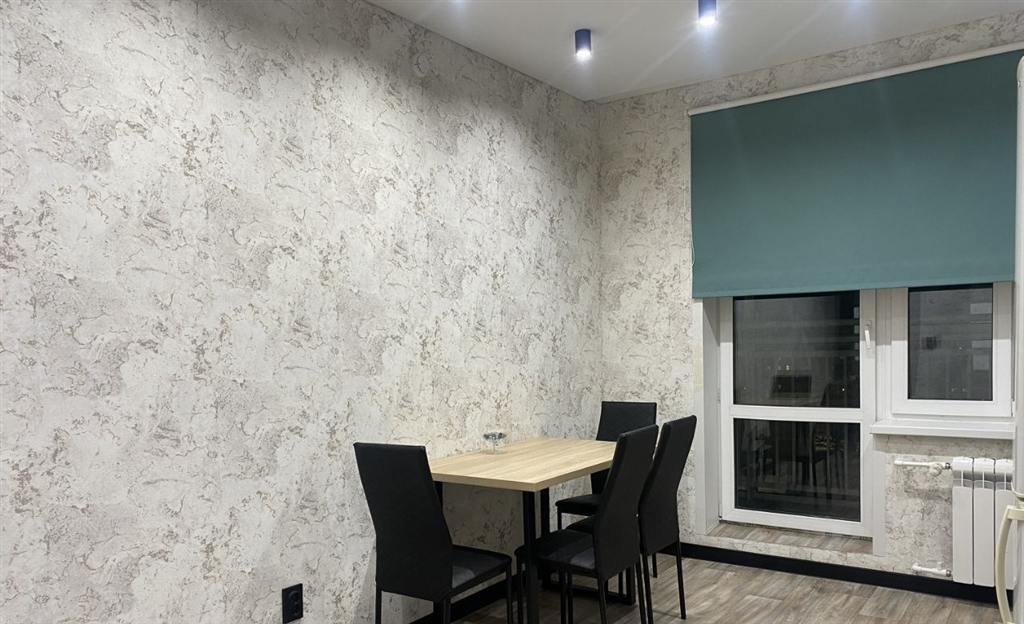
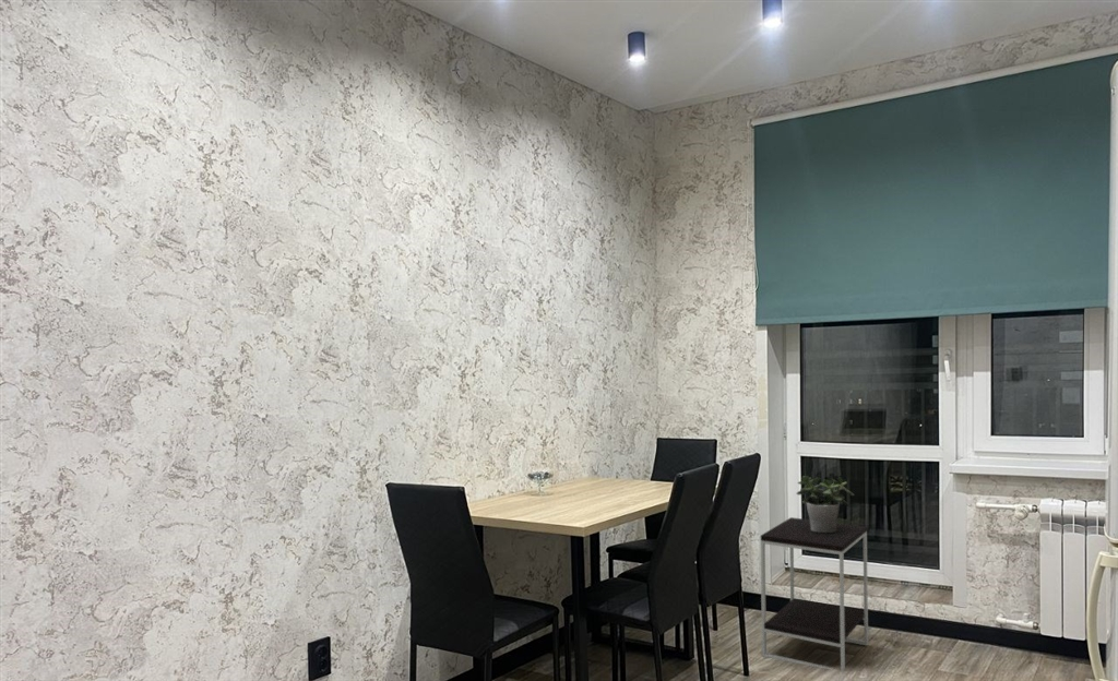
+ potted plant (822, 501)
+ side table (812, 601)
